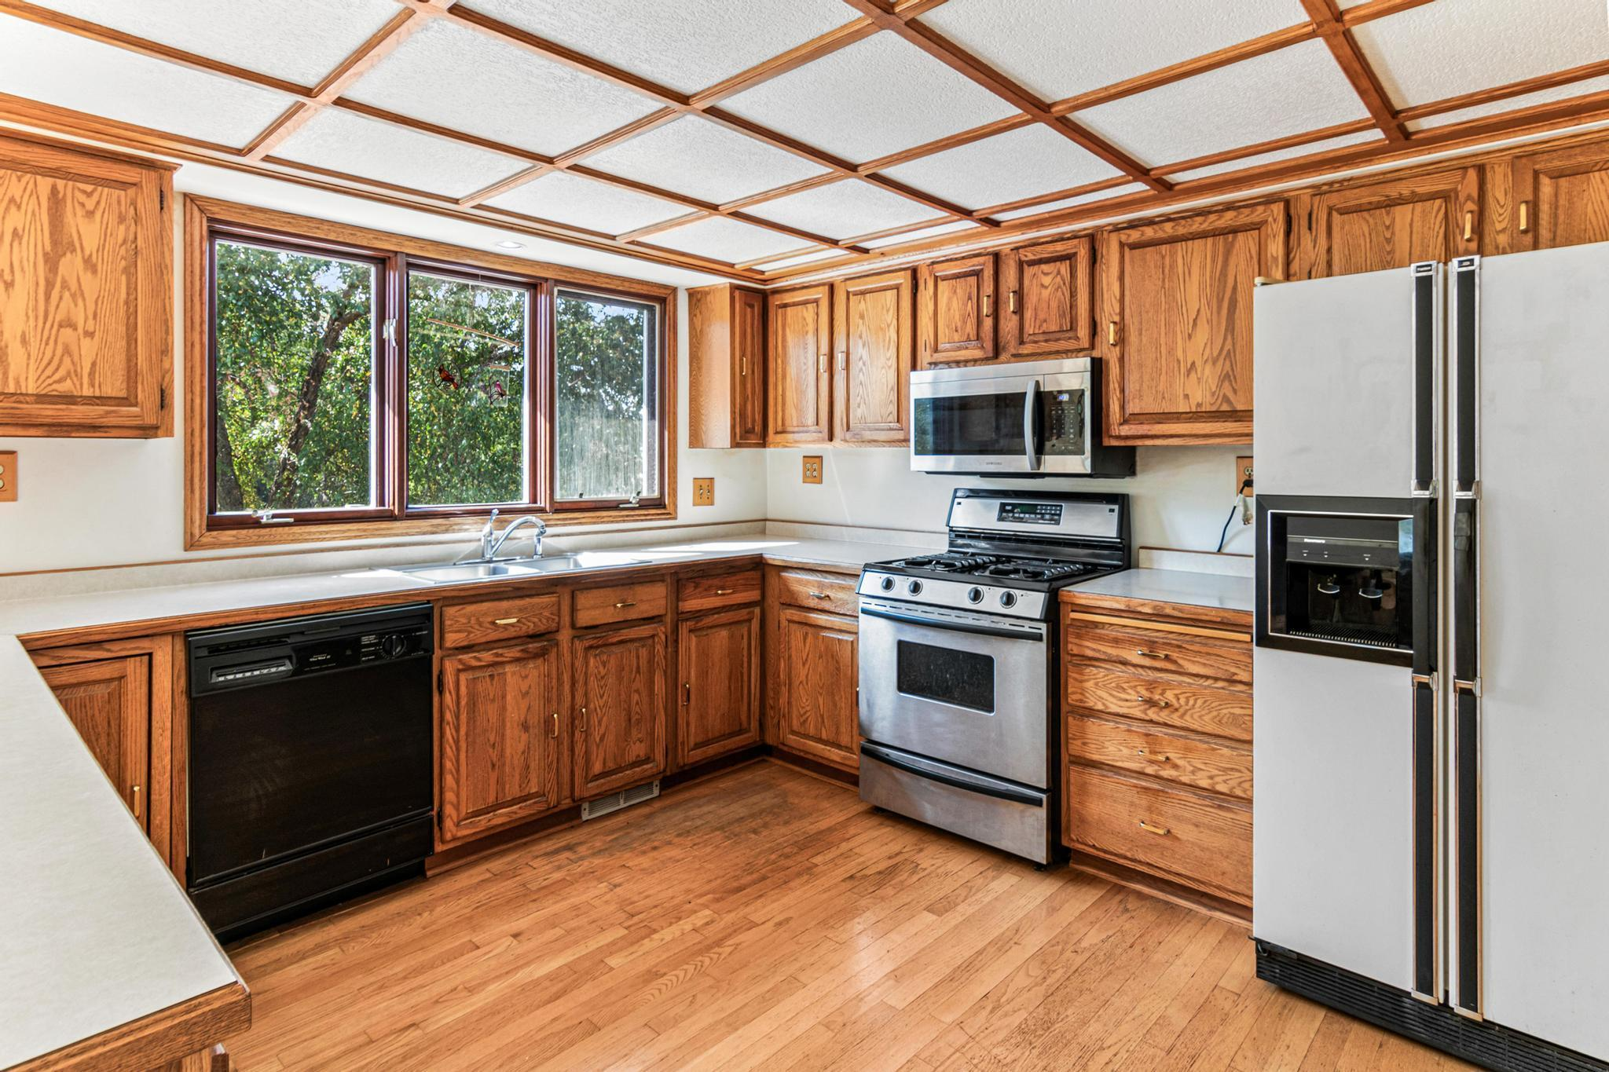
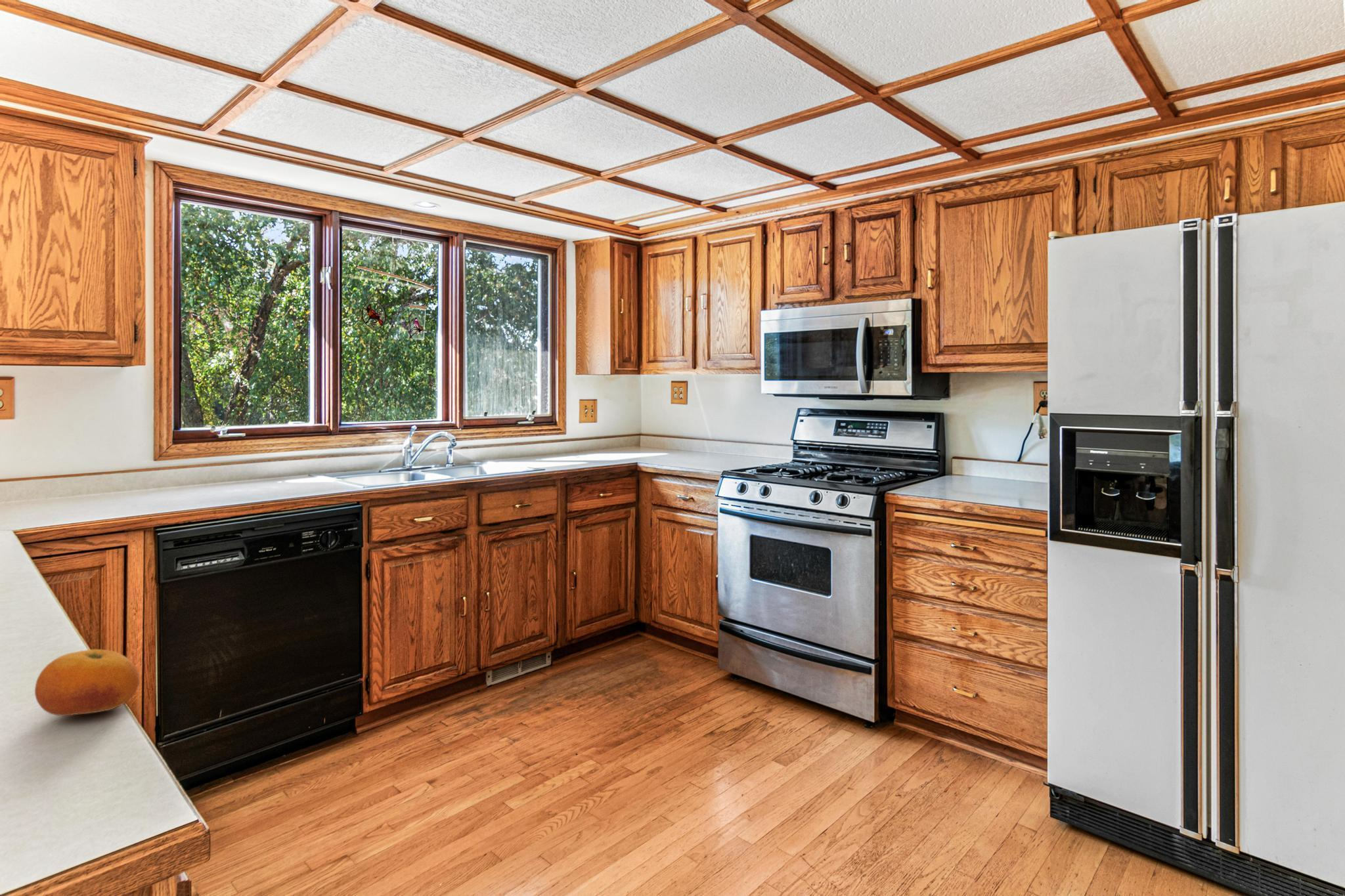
+ fruit (88, 682)
